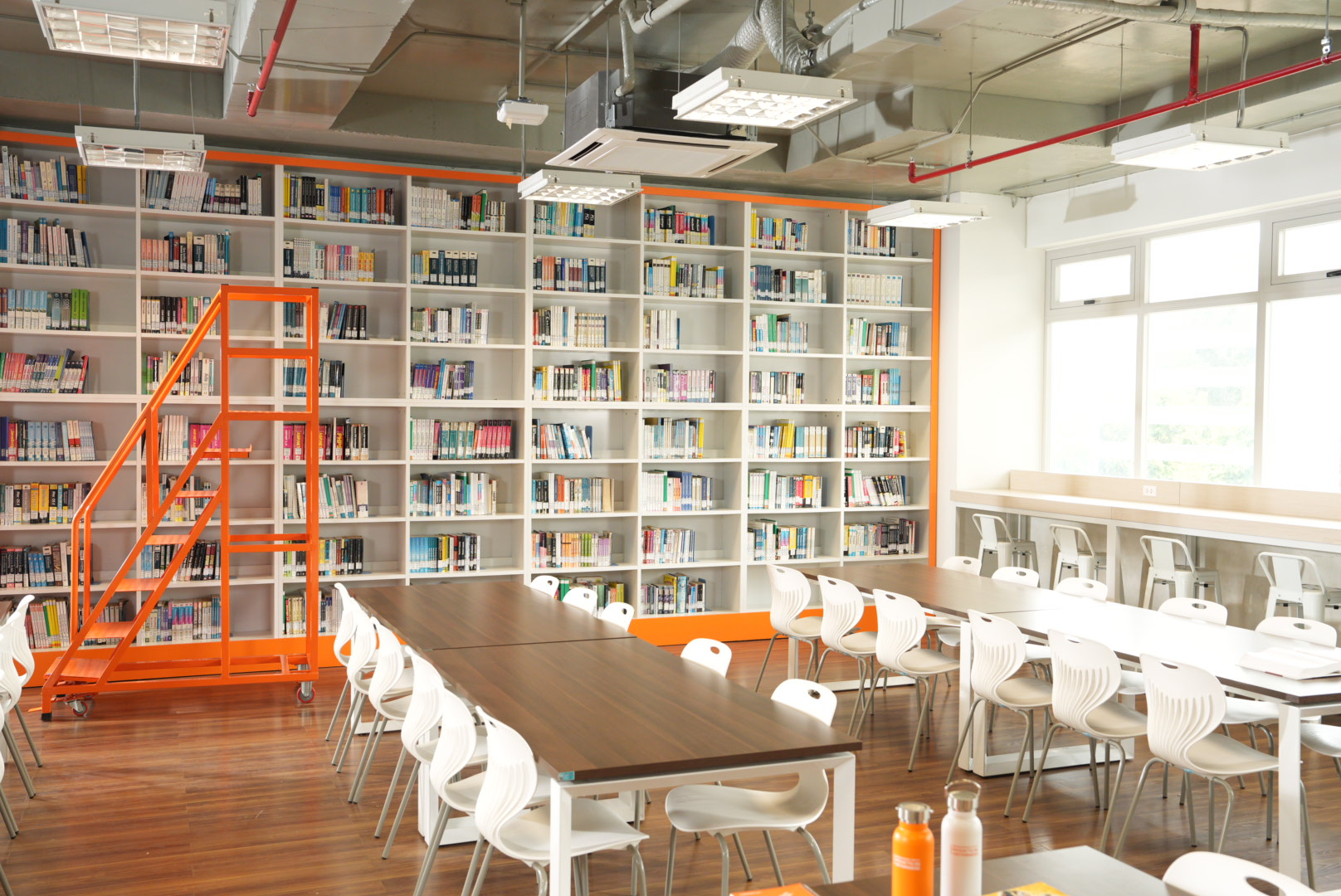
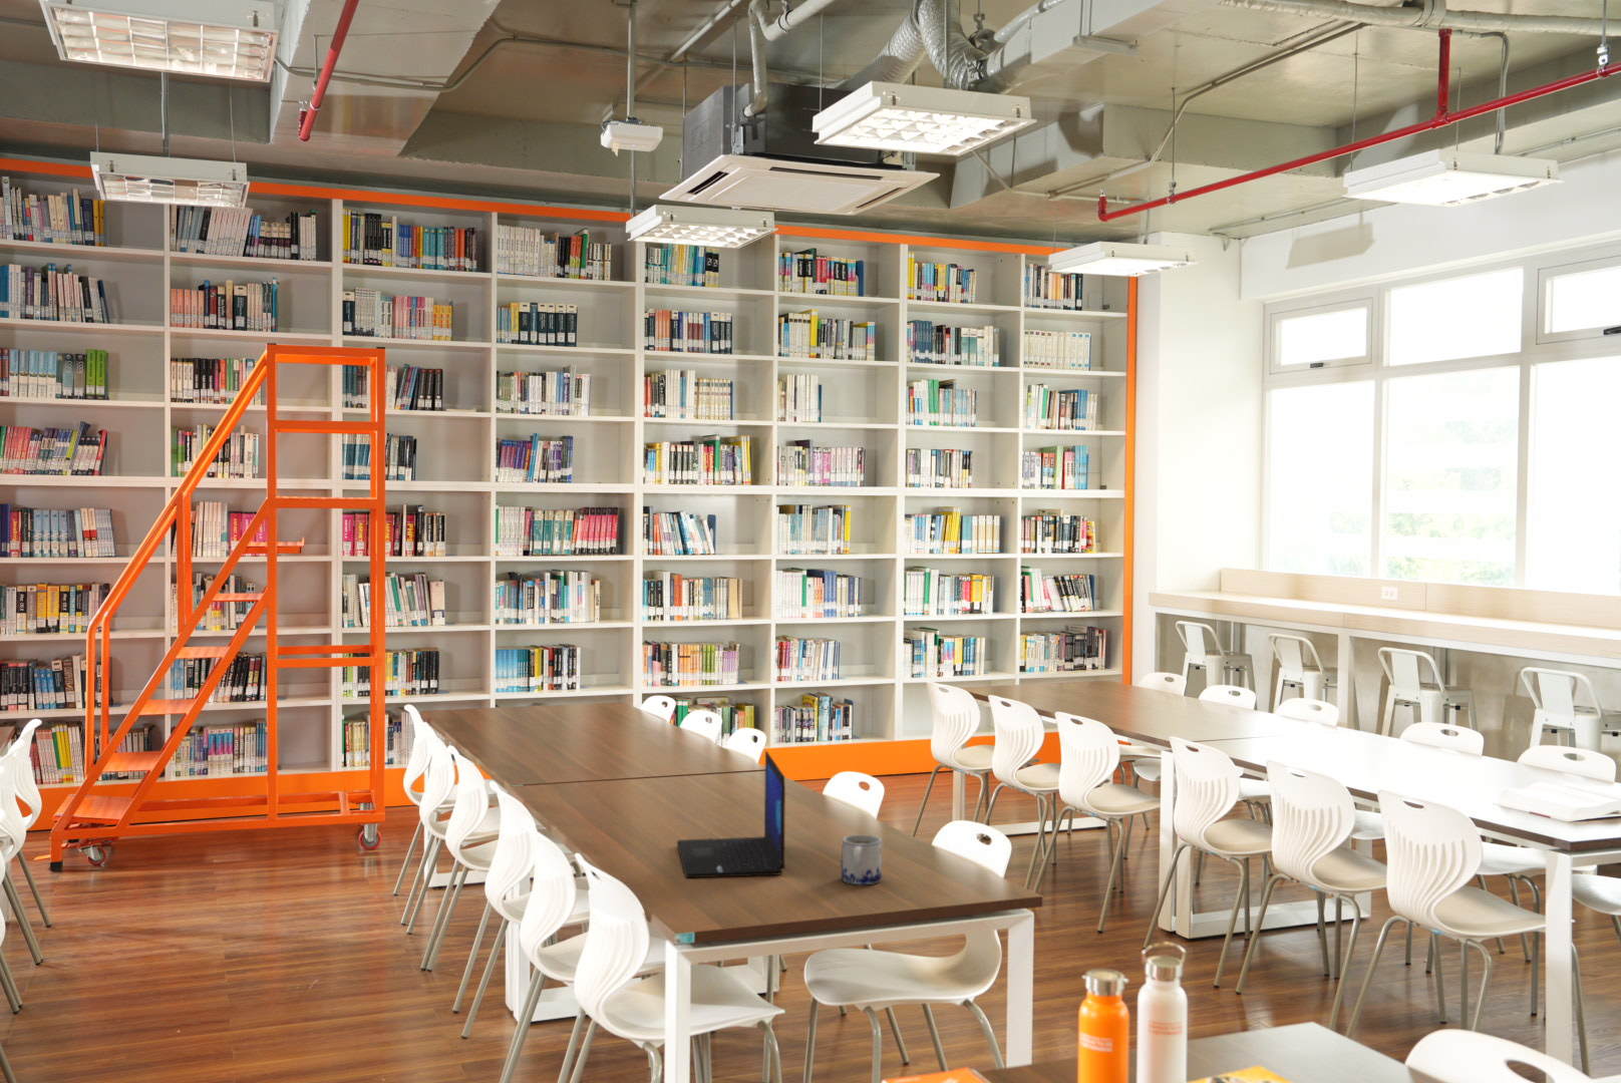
+ mug (861, 861)
+ laptop (729, 839)
